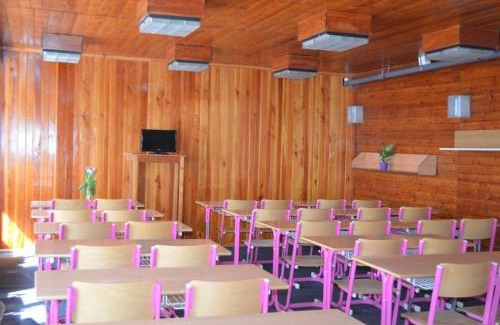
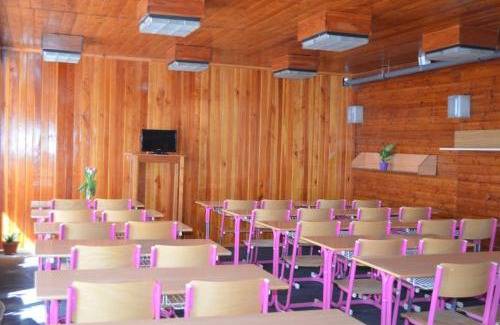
+ potted plant (9, 243)
